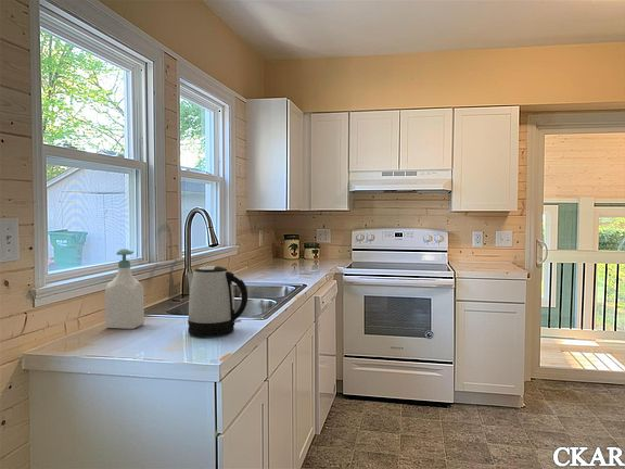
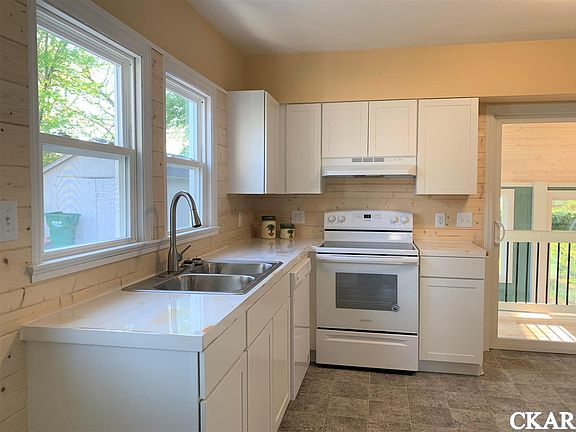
- kettle (217, 299)
- soap bottle (126, 287)
